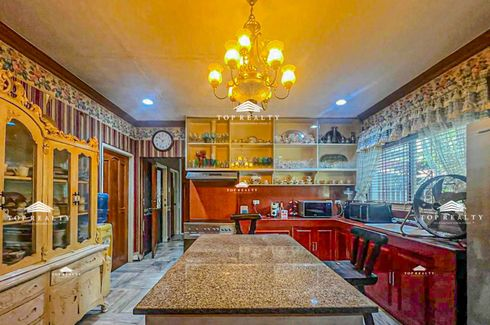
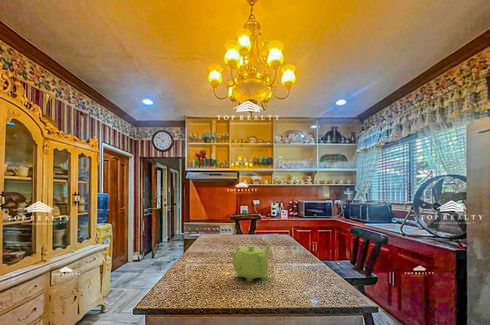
+ teapot (251, 261)
